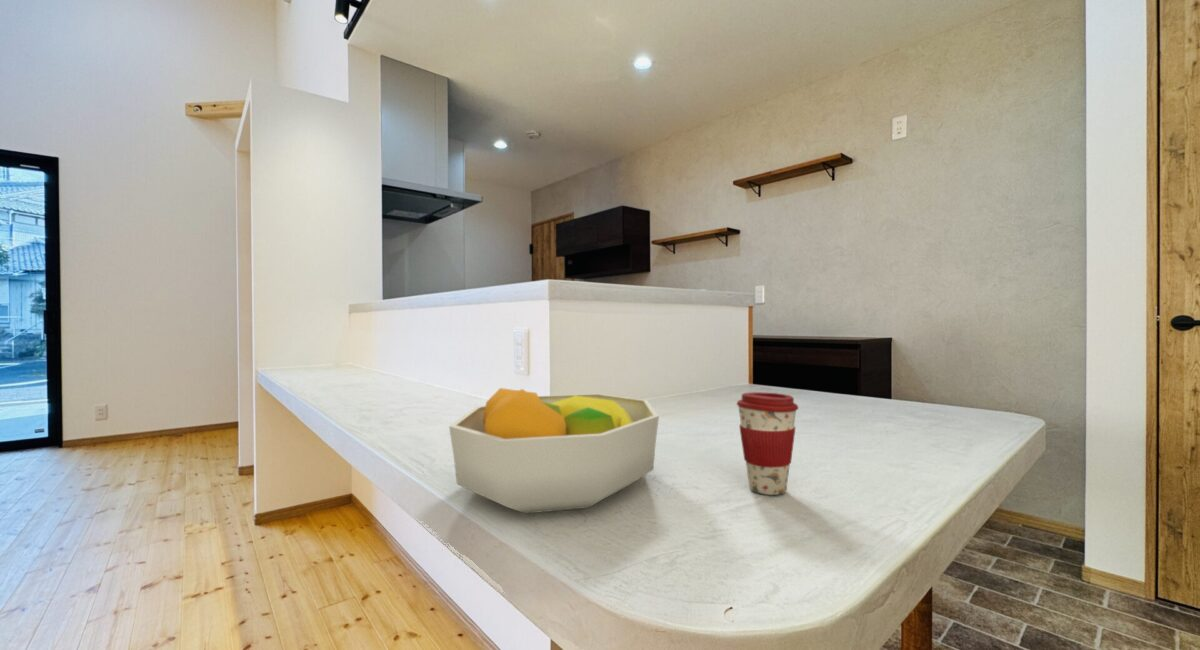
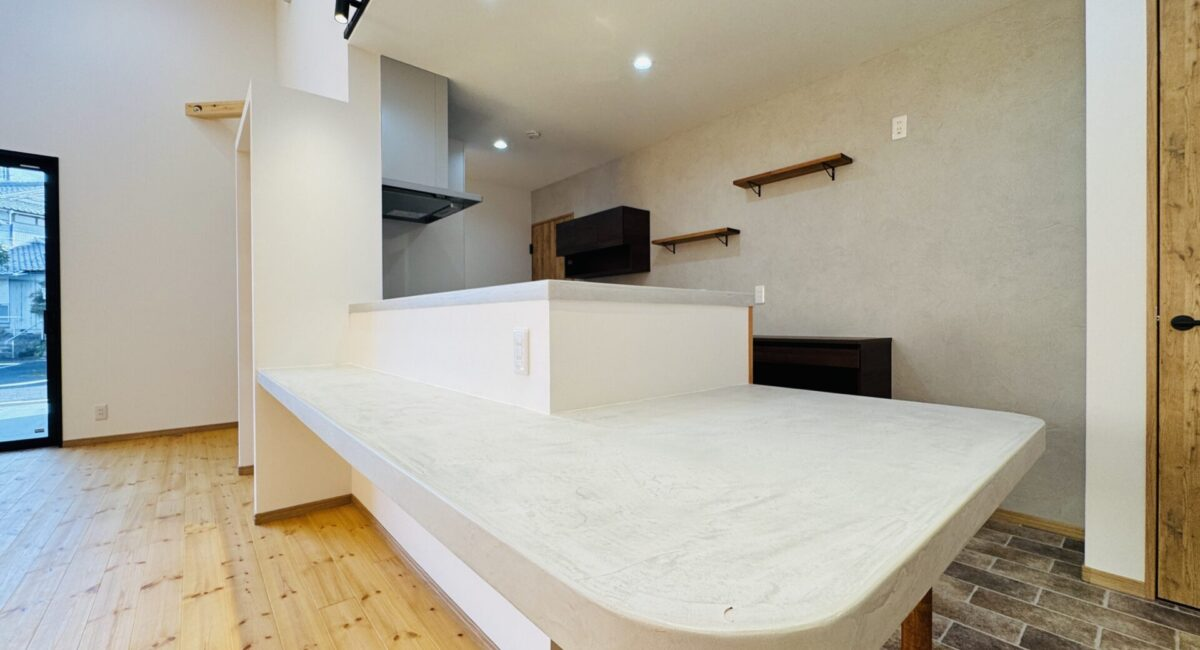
- coffee cup (767, 441)
- fruit bowl (562, 430)
